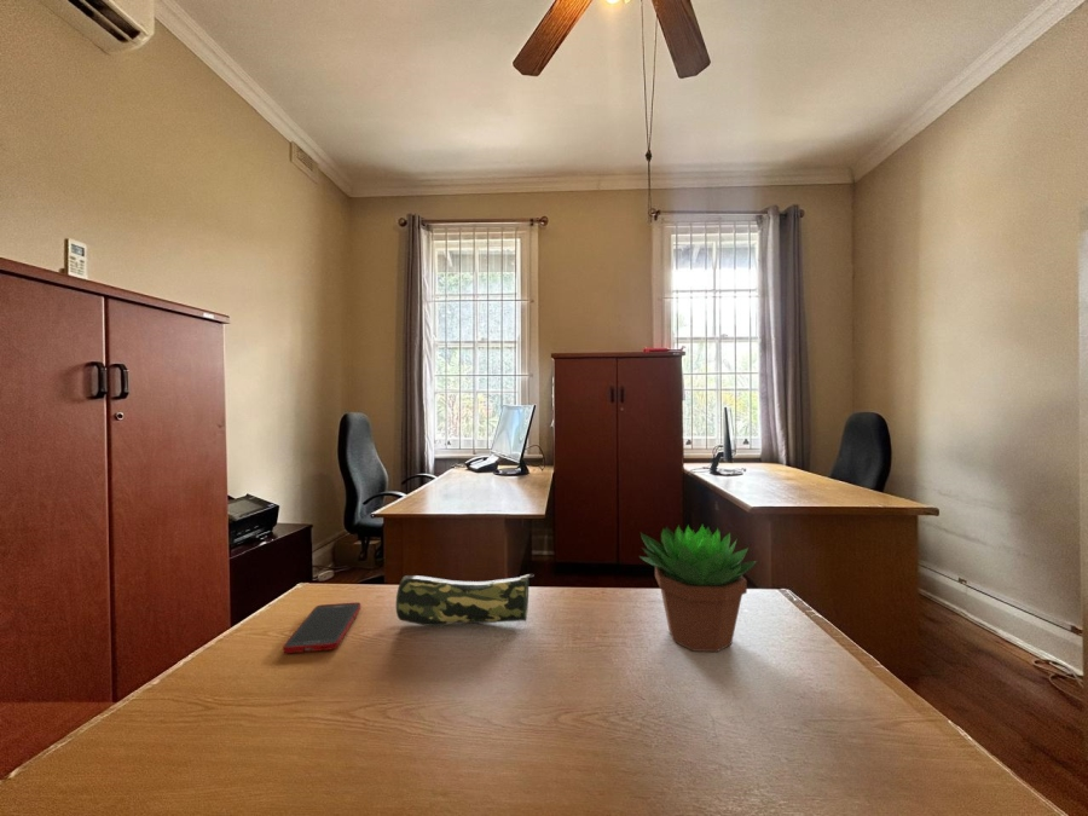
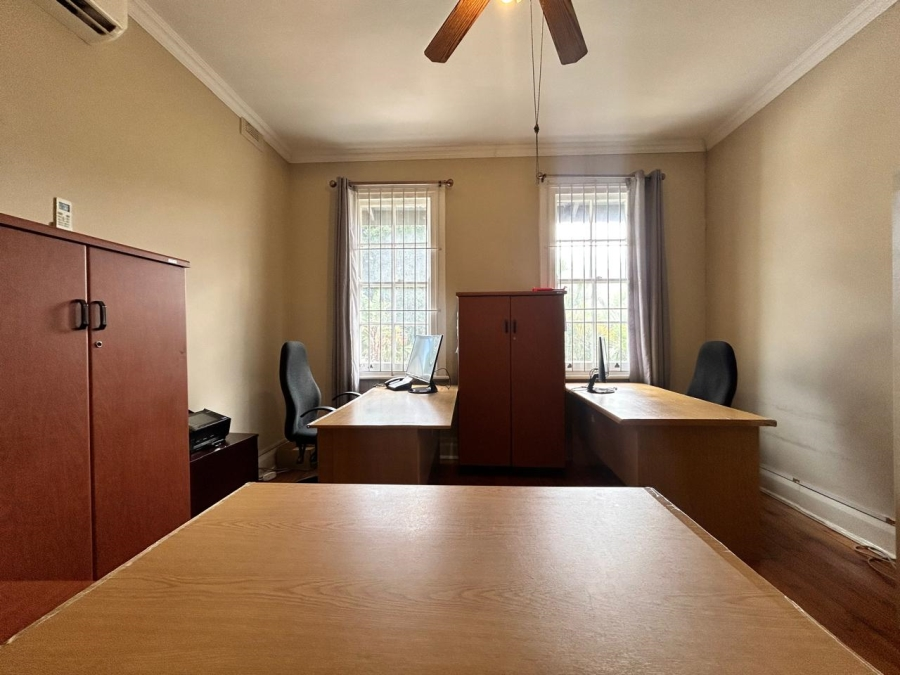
- cell phone (325, 625)
- succulent plant (694, 580)
- pencil case (468, 598)
